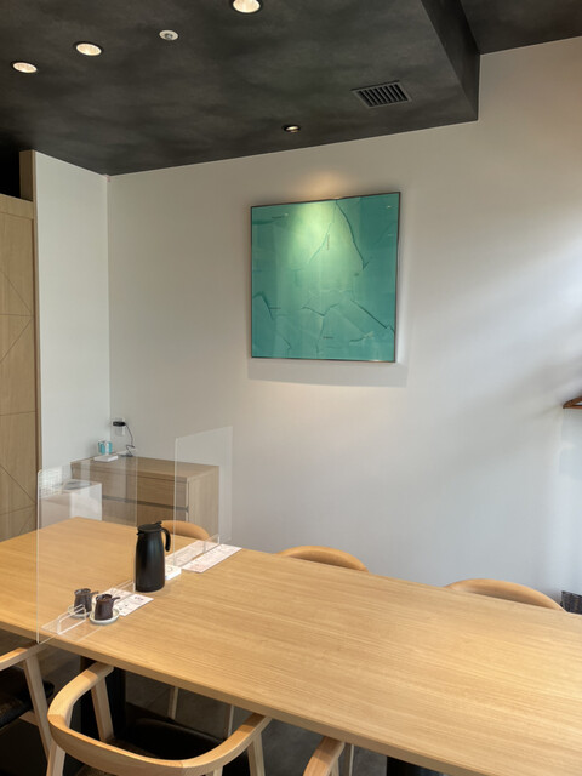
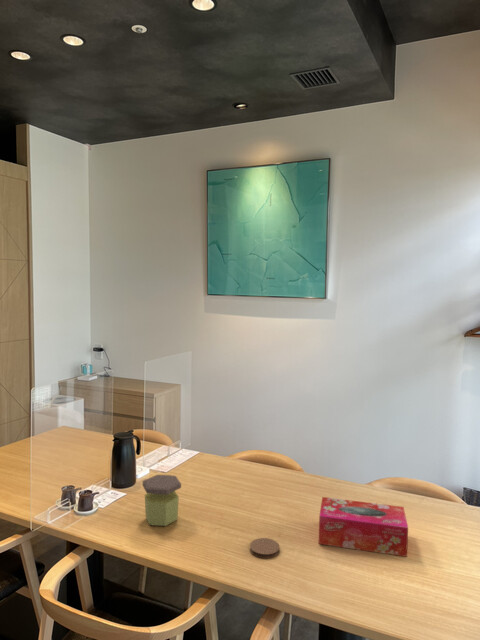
+ jar (161, 500)
+ tissue box (361, 524)
+ coaster (264, 547)
